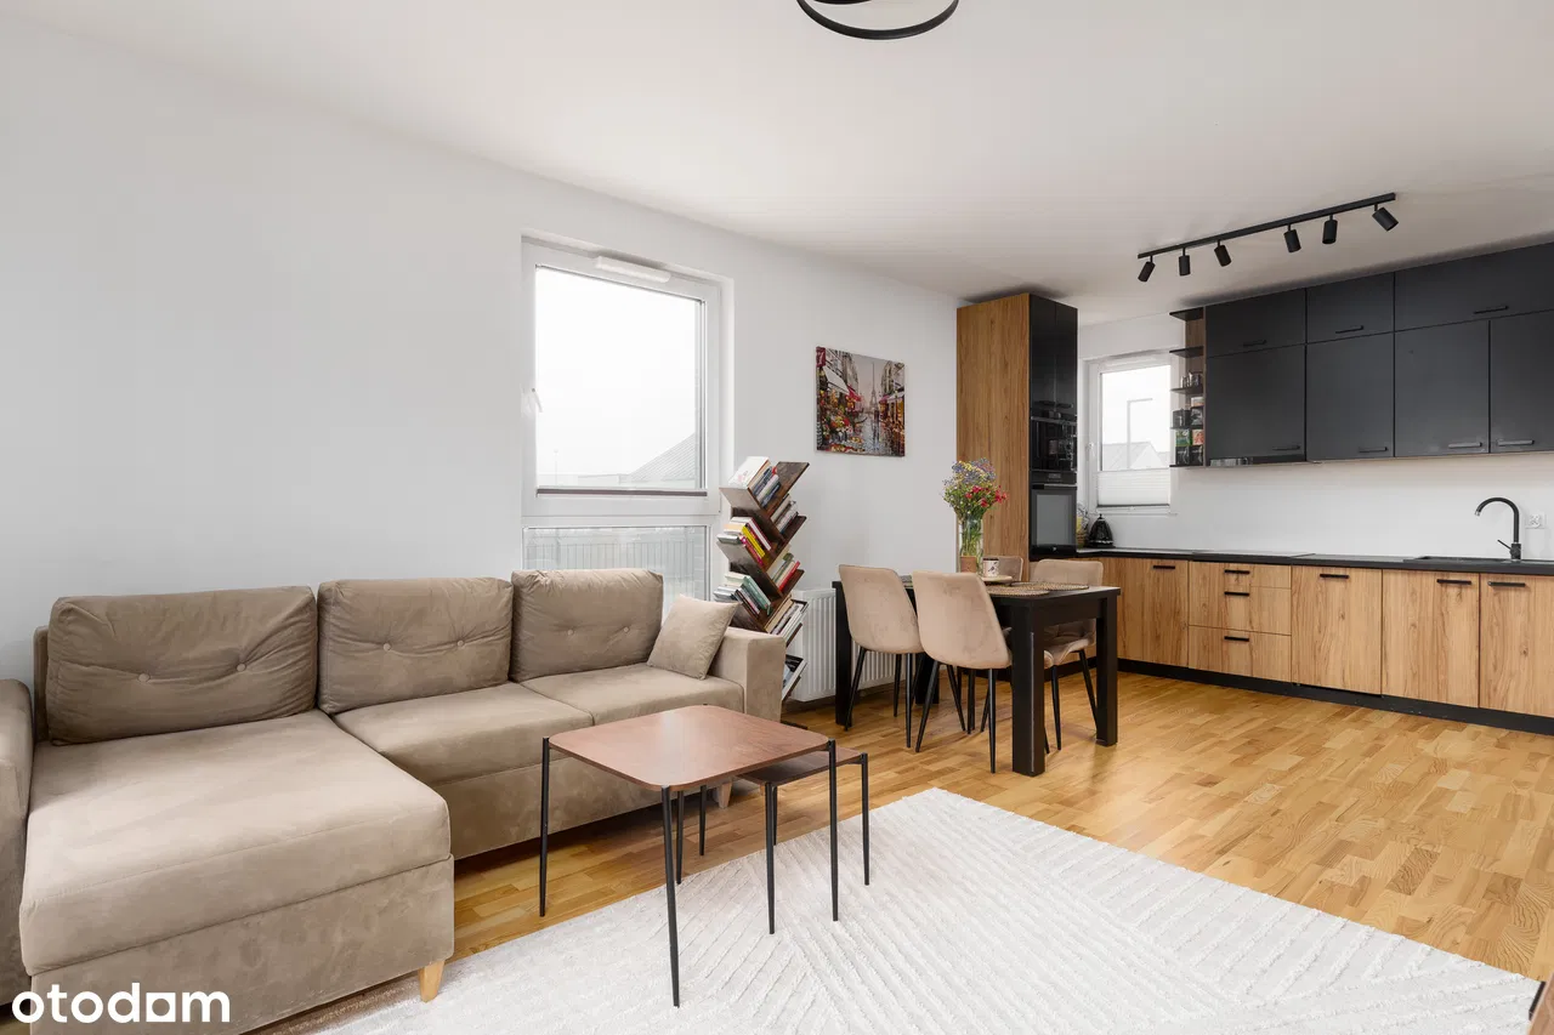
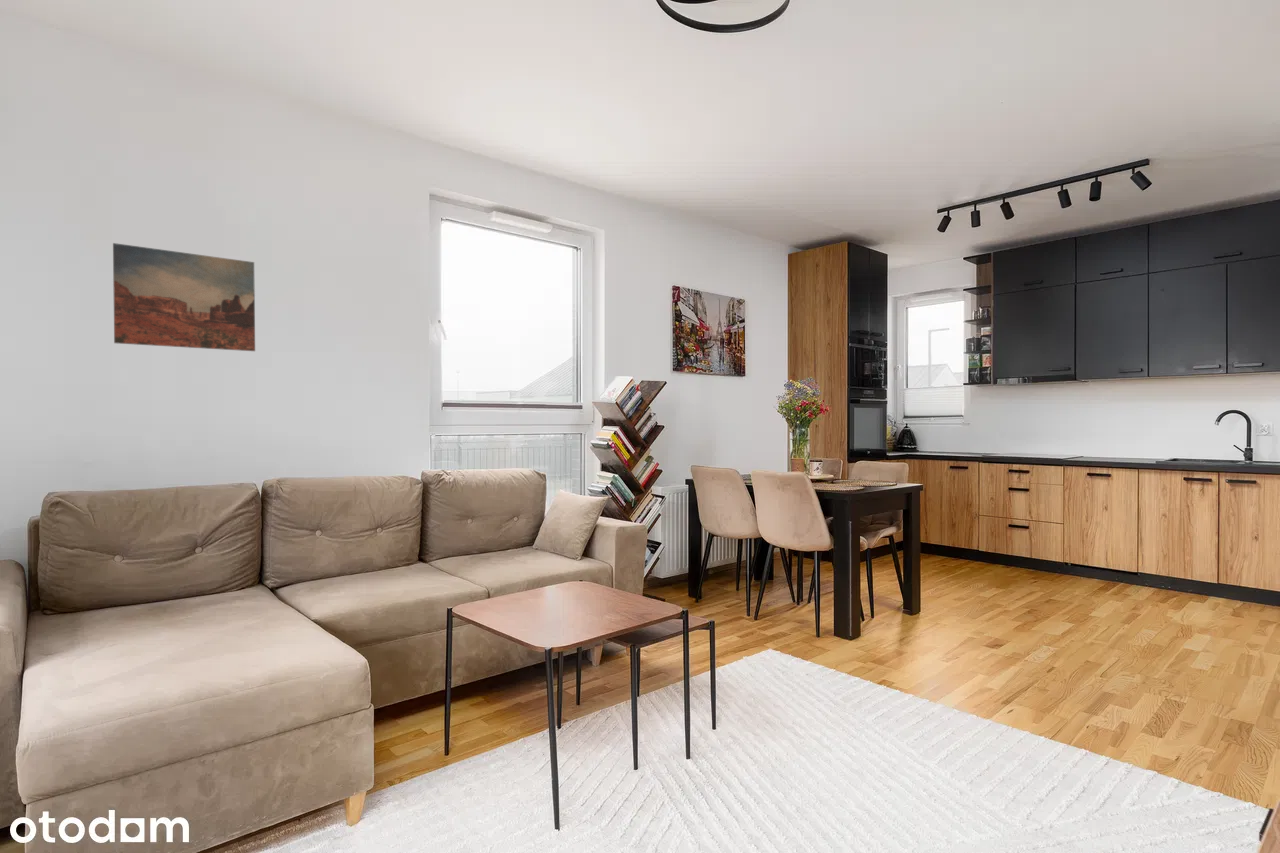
+ wall art (188, 300)
